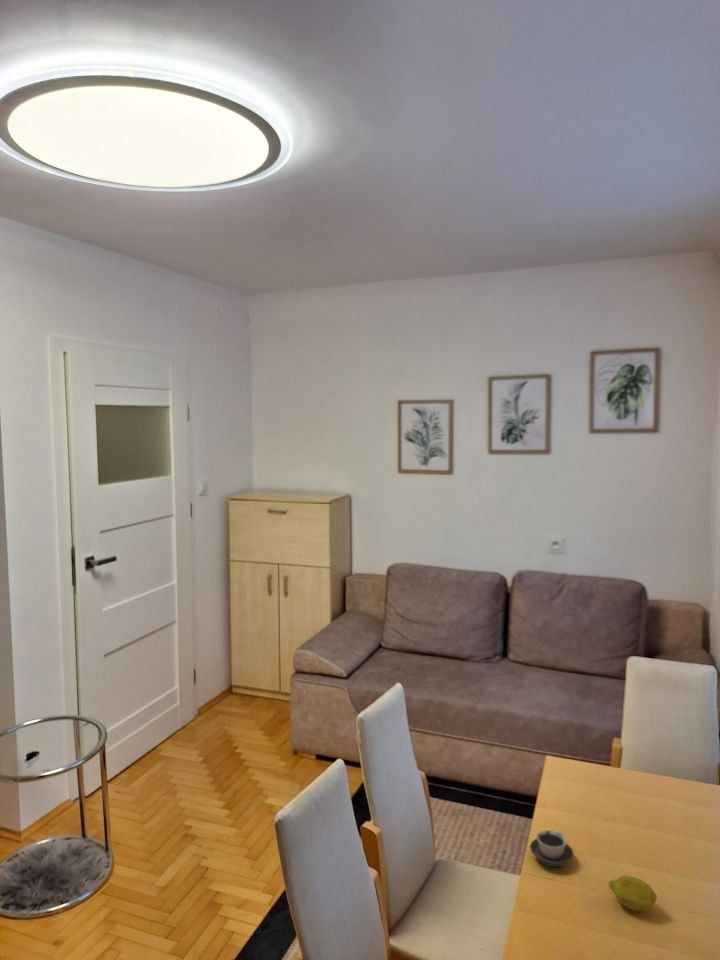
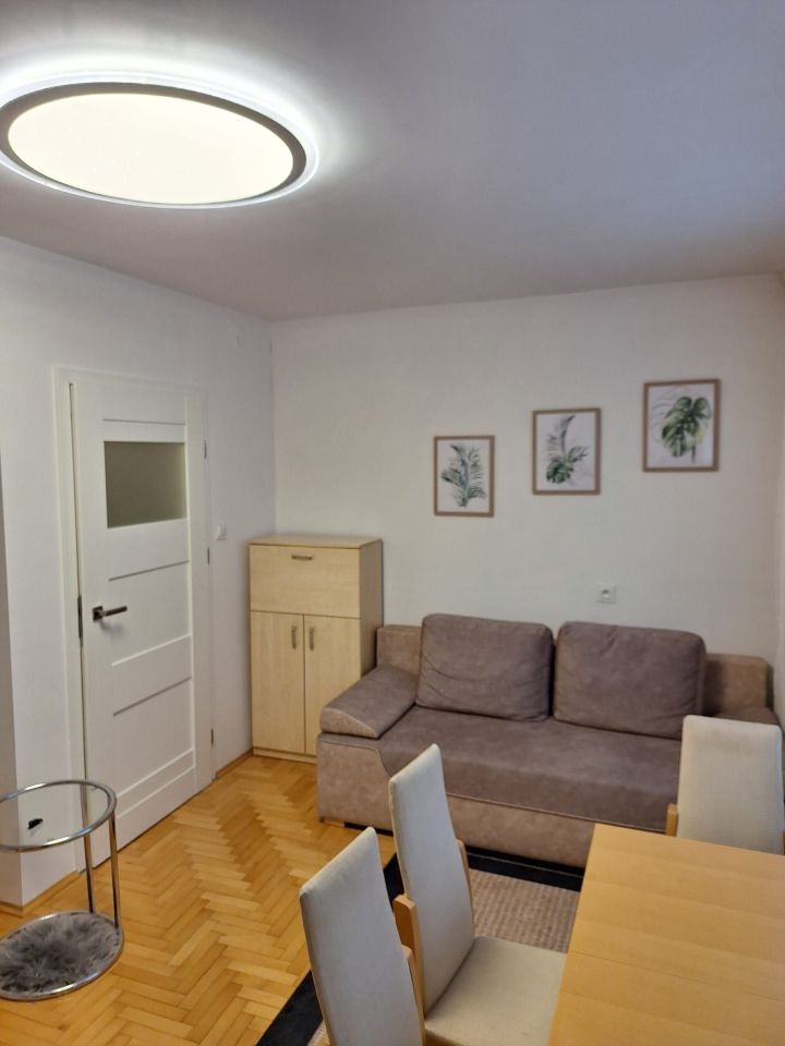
- fruit (631, 892)
- cup (551, 848)
